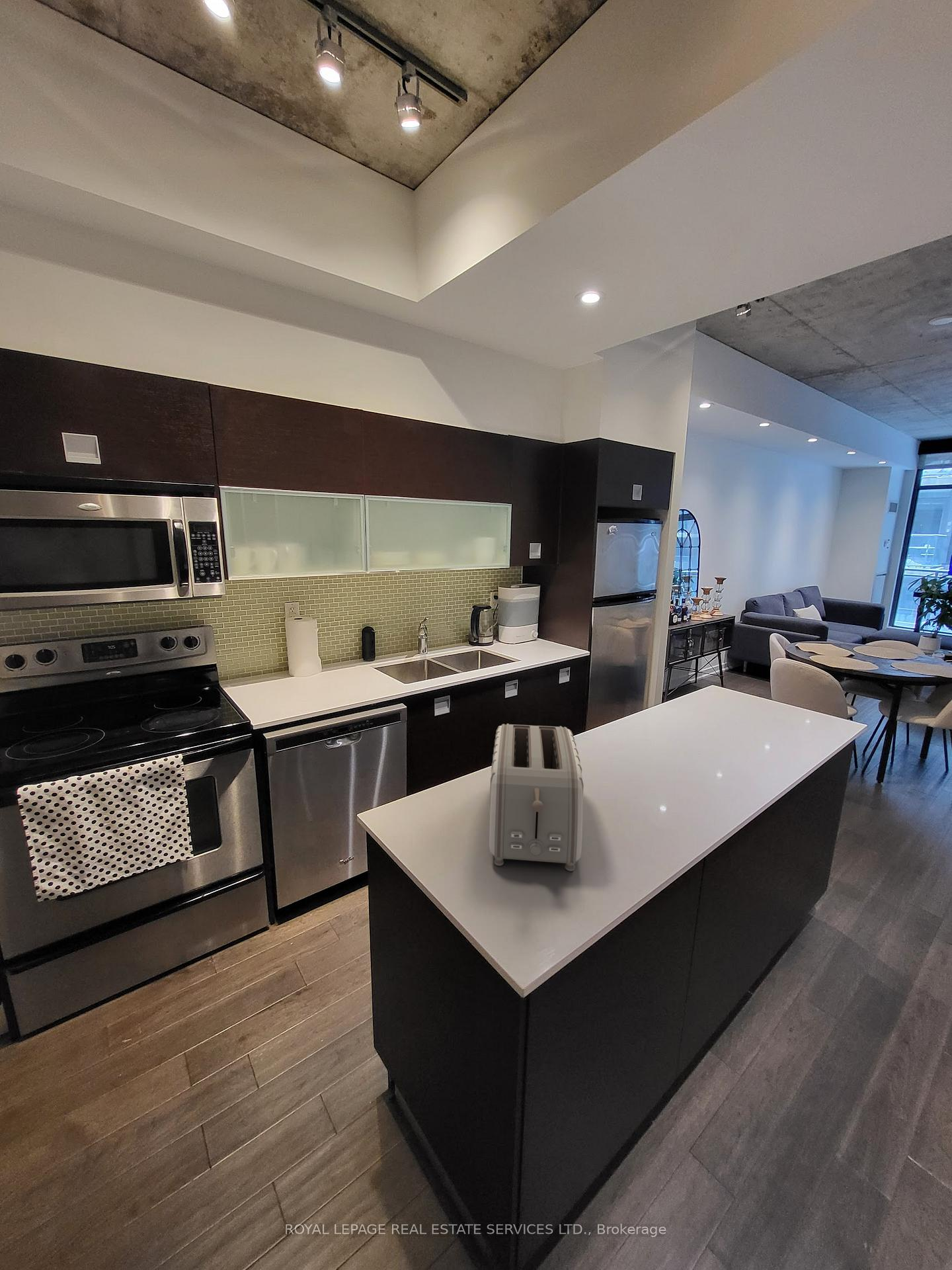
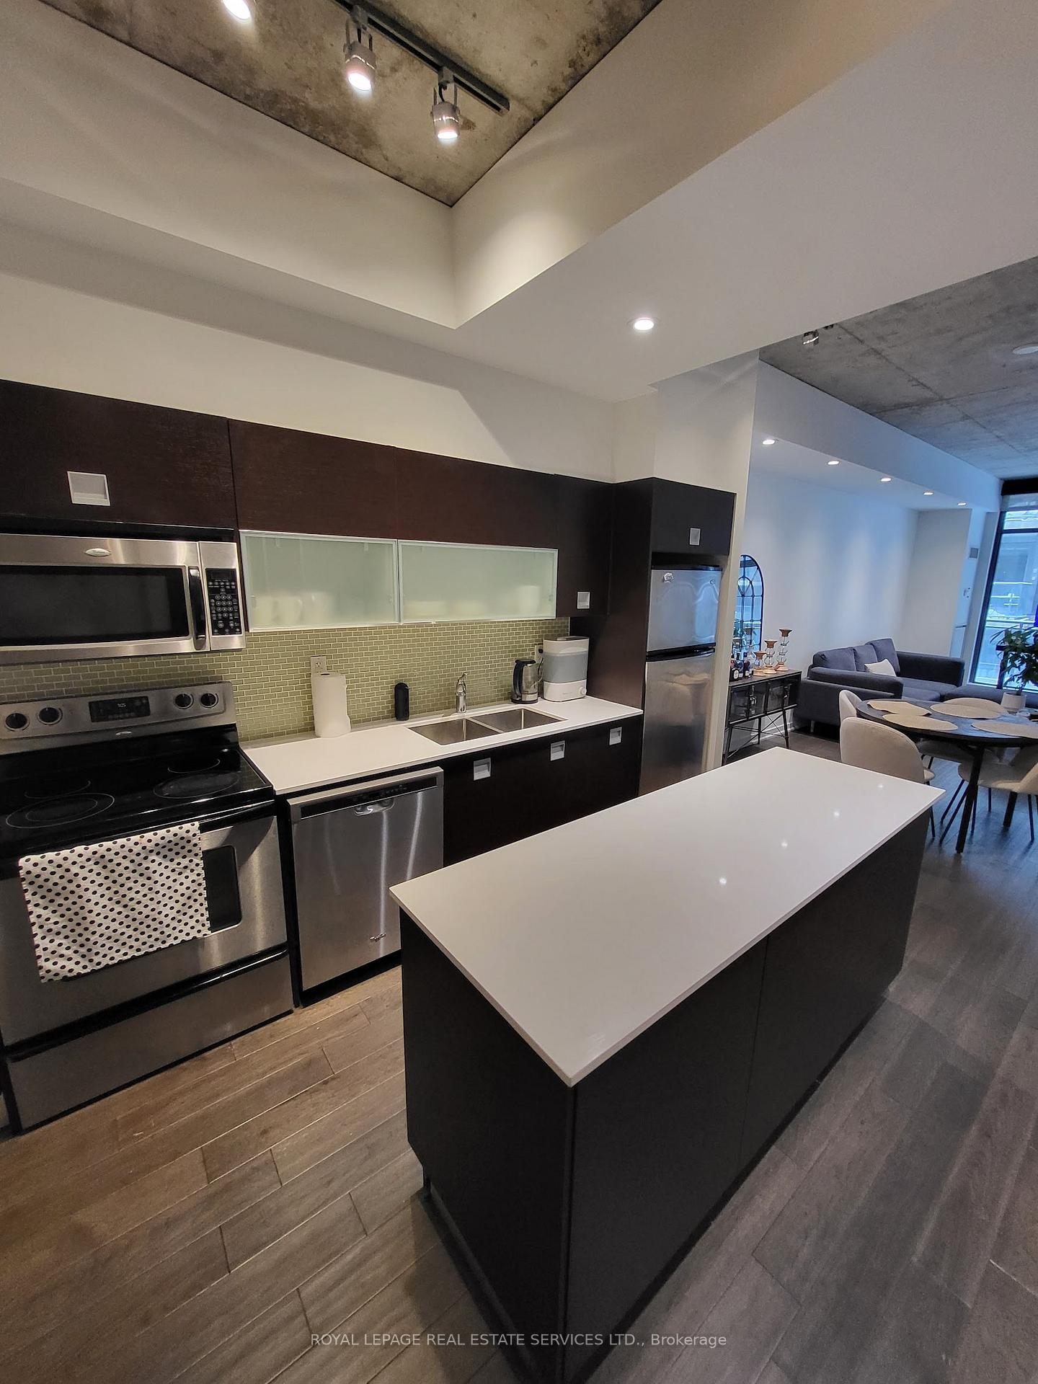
- toaster (534, 782)
